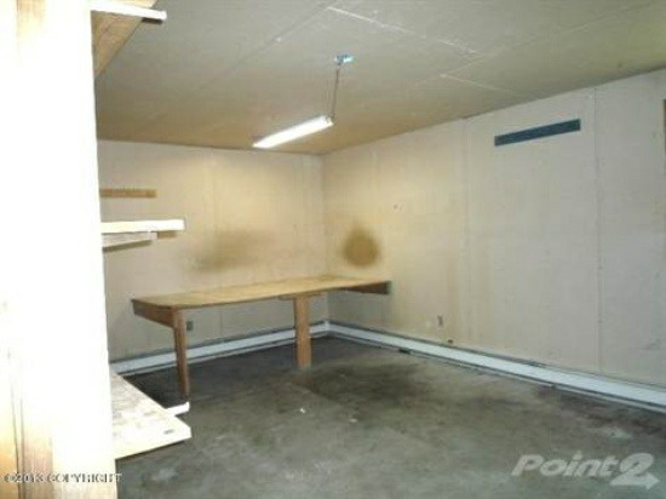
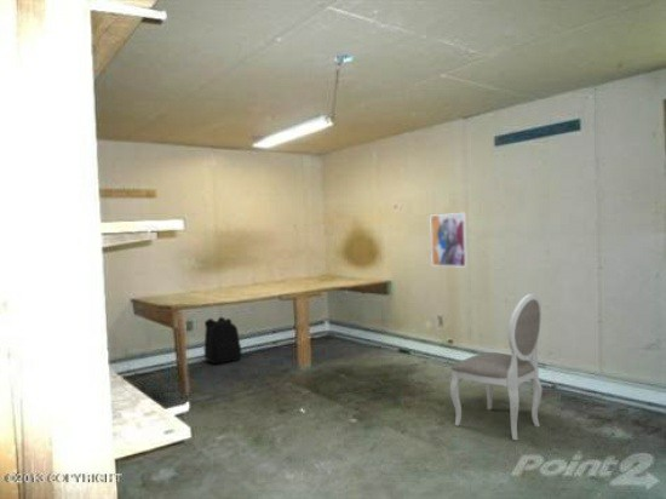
+ wall art (448, 240)
+ dining chair (499, 359)
+ backpack (220, 339)
